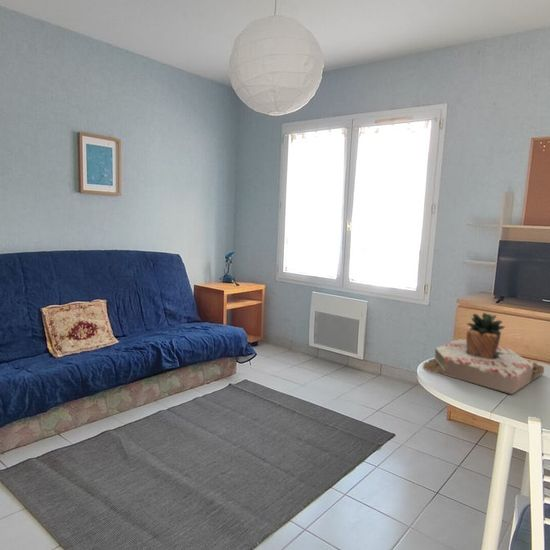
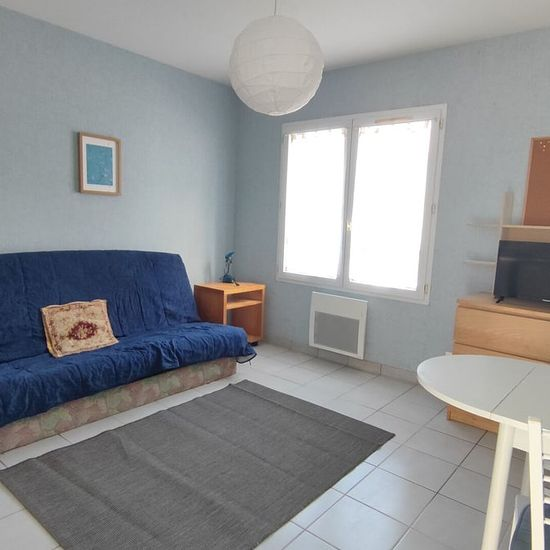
- succulent plant (486, 342)
